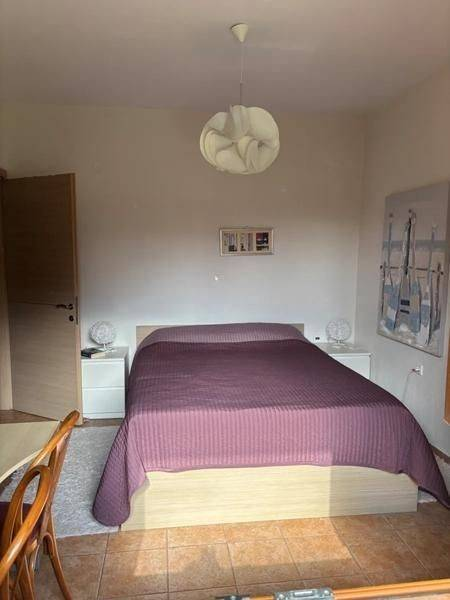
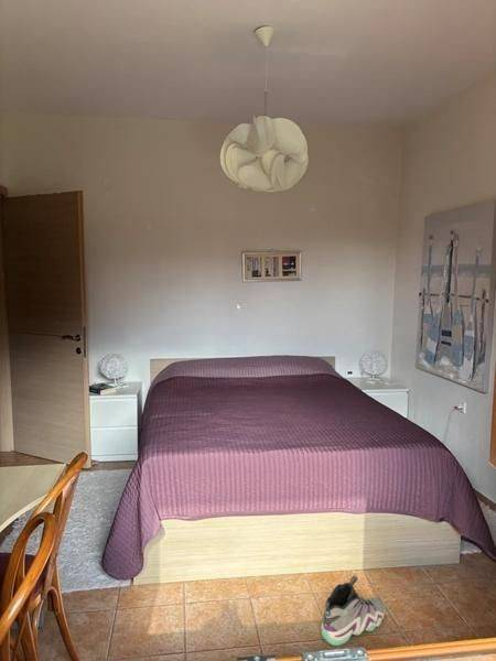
+ sneaker (356, 600)
